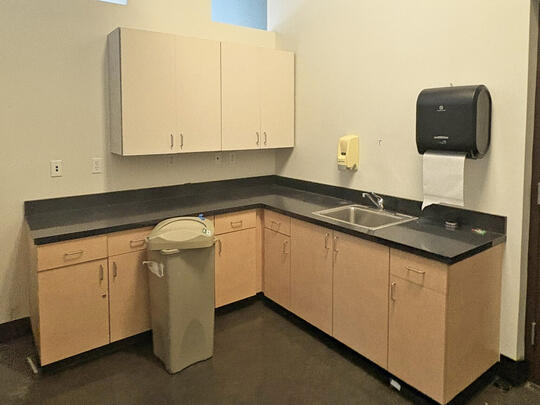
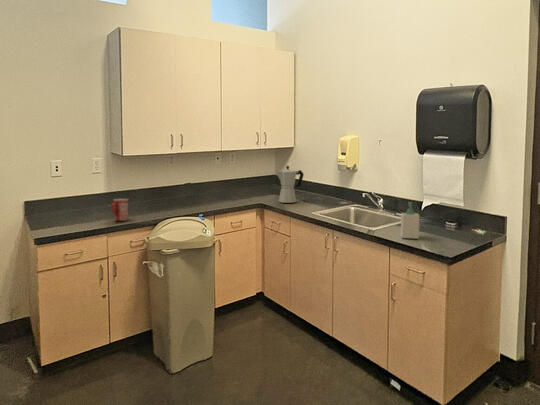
+ soap bottle (410, 219)
+ moka pot (289, 183)
+ mug (119, 210)
